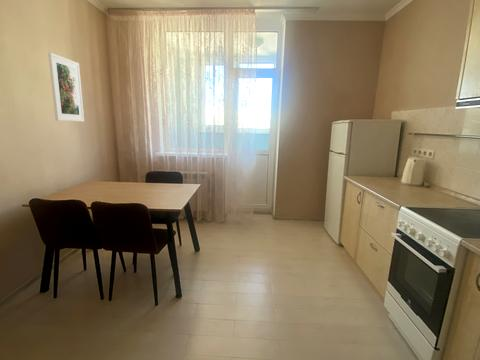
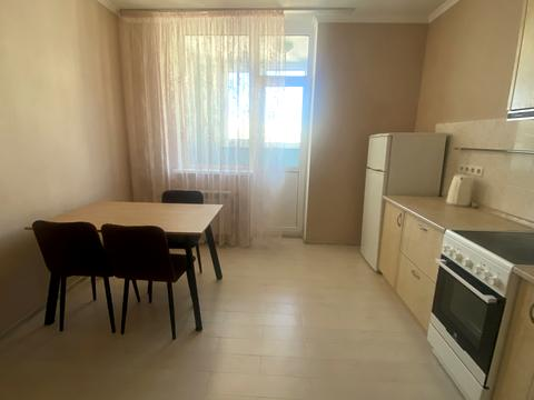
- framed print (67, 90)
